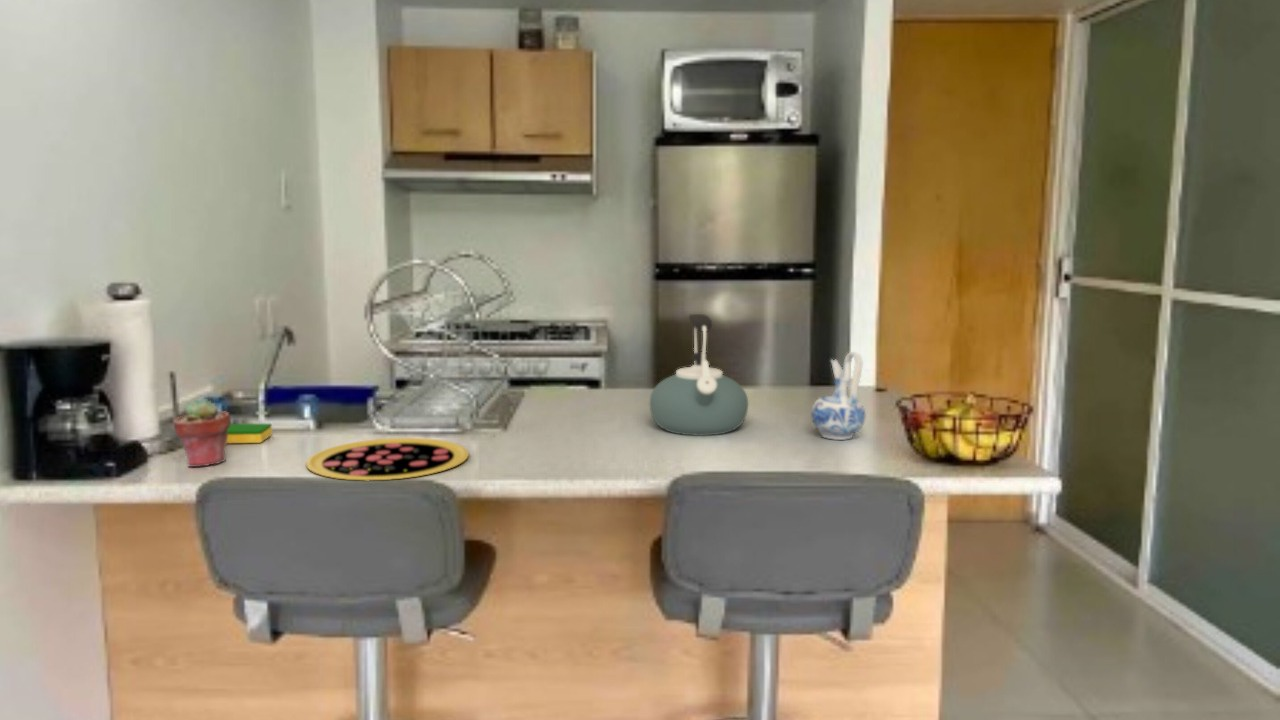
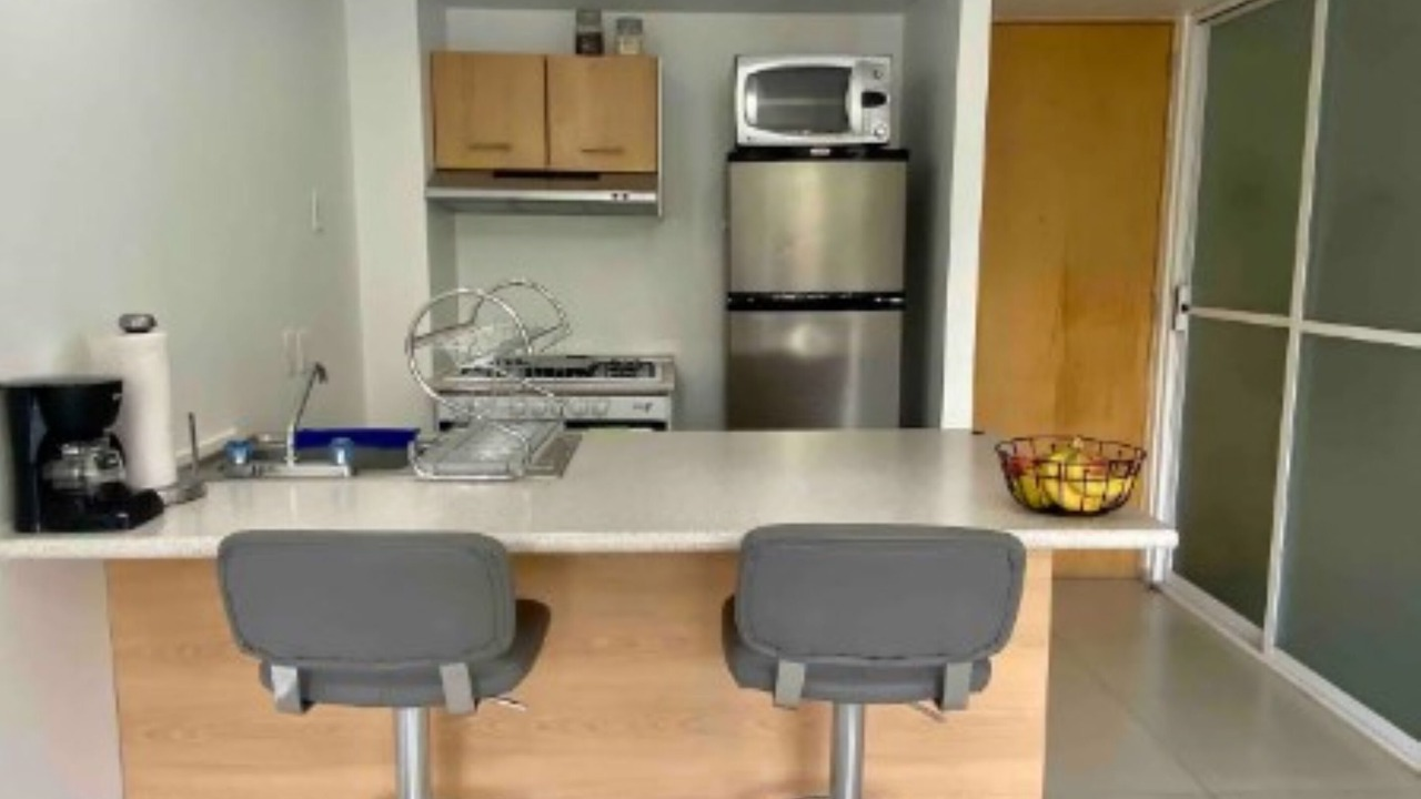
- ceramic pitcher (839, 393)
- dish sponge (230, 433)
- pizza (389, 458)
- potted succulent (203, 429)
- kettle (700, 373)
